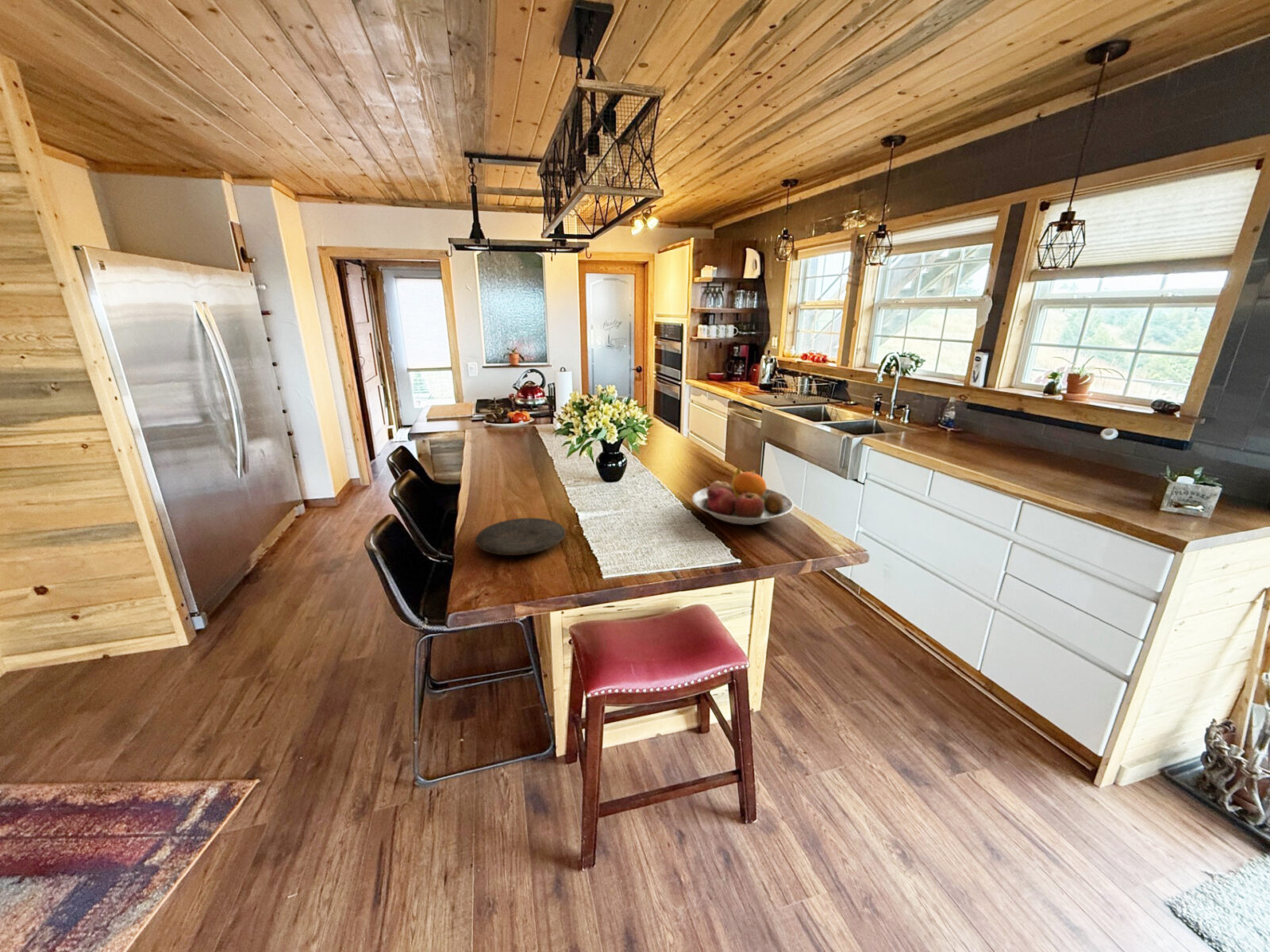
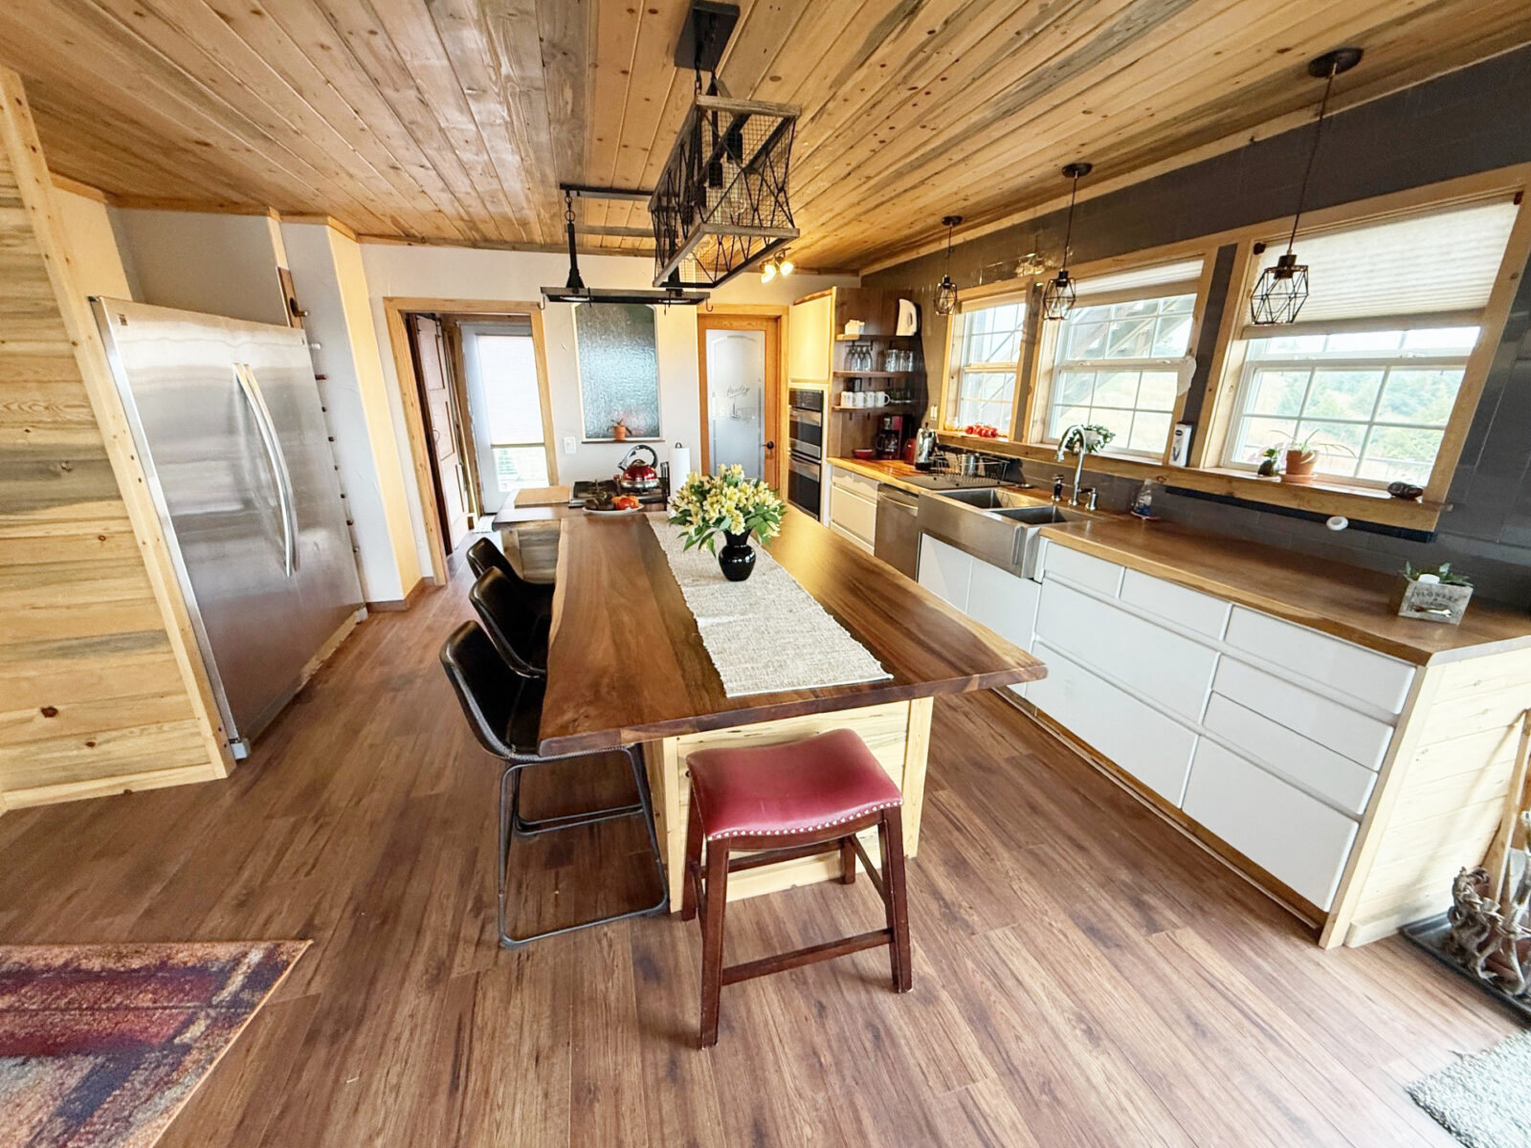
- plate (521, 538)
- fruit bowl (742, 496)
